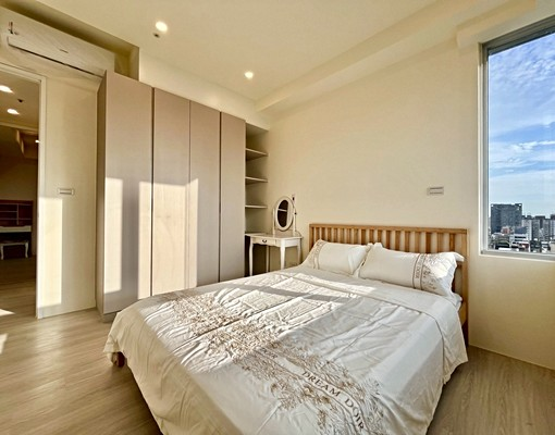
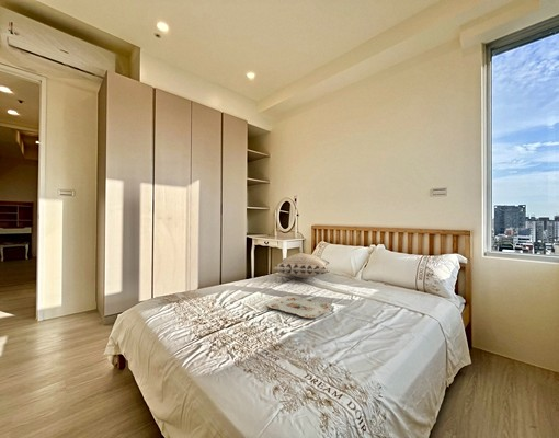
+ decorative pillow (303, 265)
+ serving tray (299, 306)
